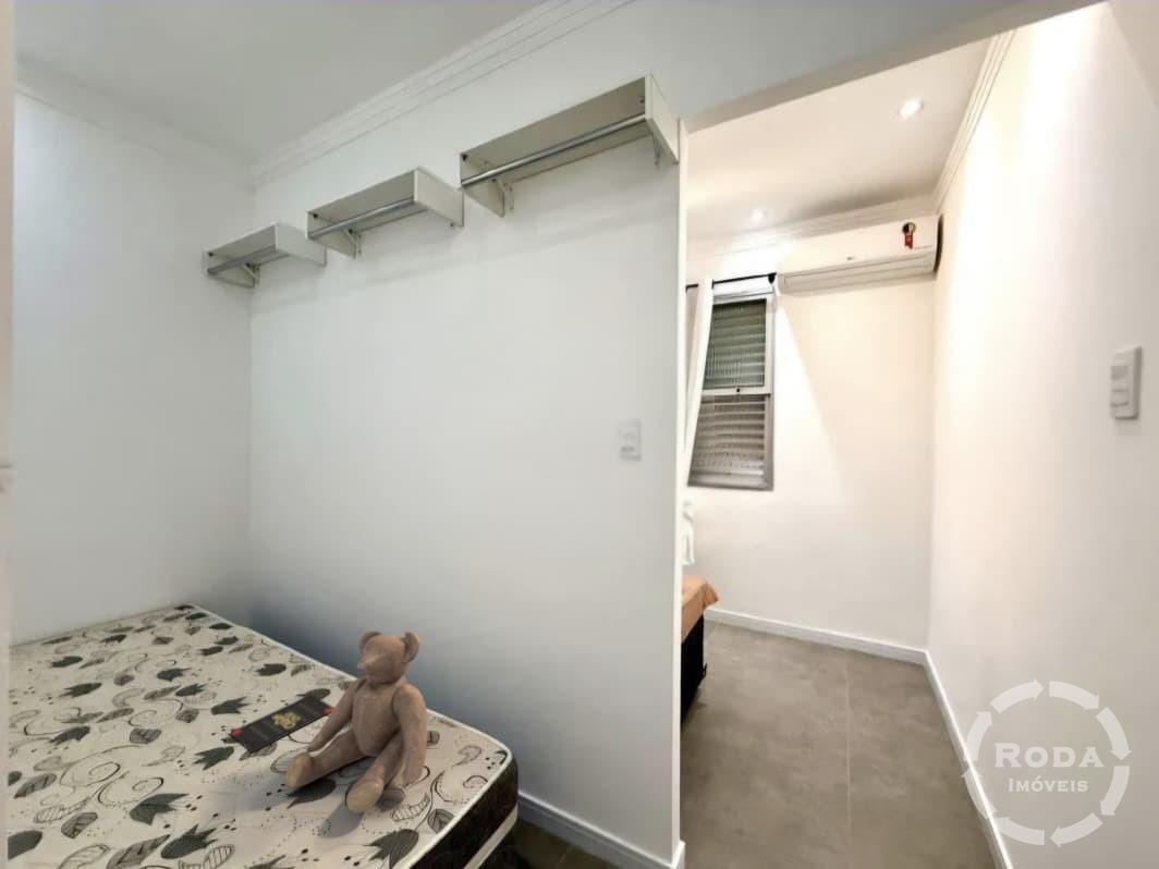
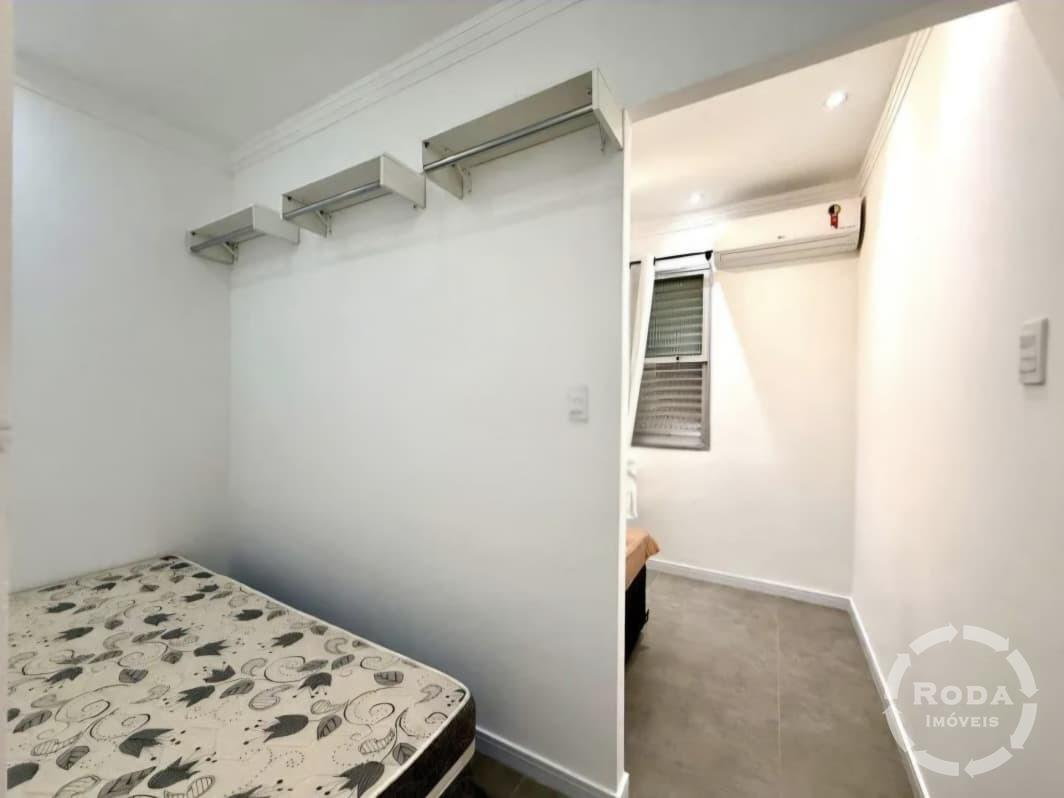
- teddy bear (362, 709)
- playing card (284, 720)
